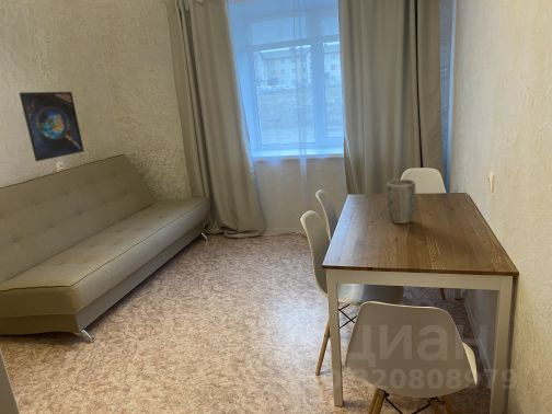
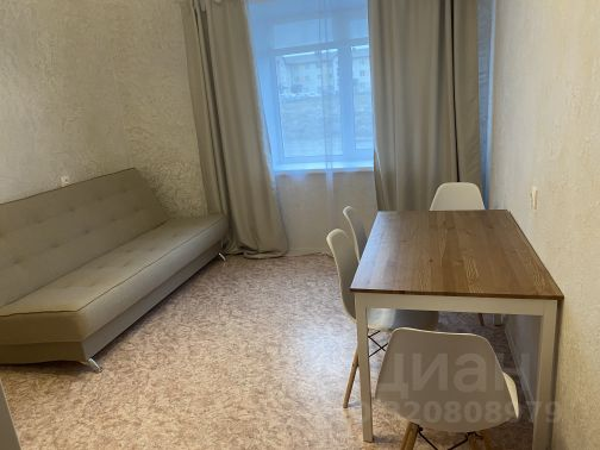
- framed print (54, 124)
- plant pot (401, 202)
